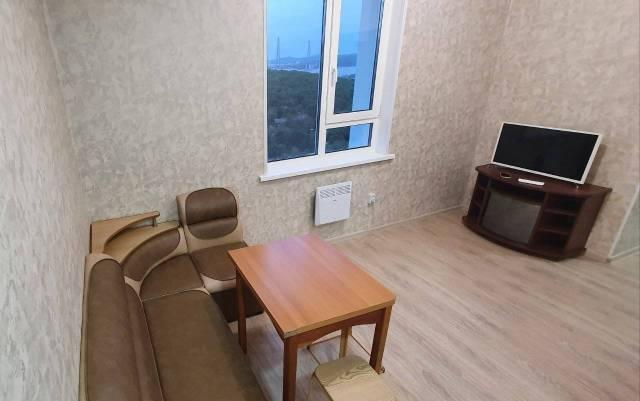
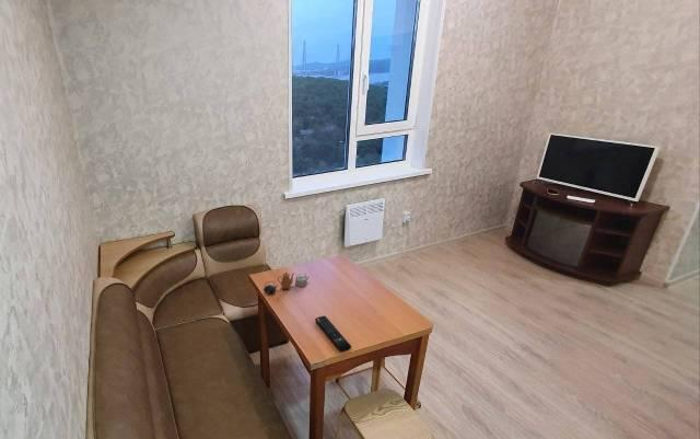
+ remote control (331, 333)
+ teapot (287, 279)
